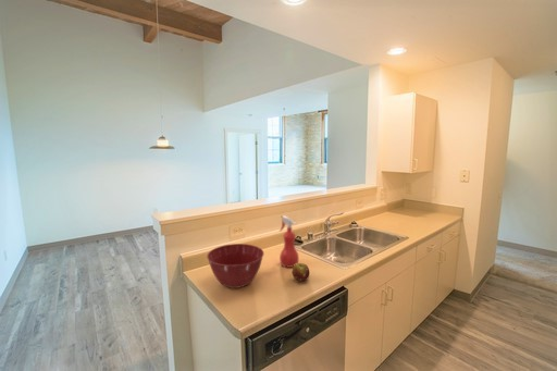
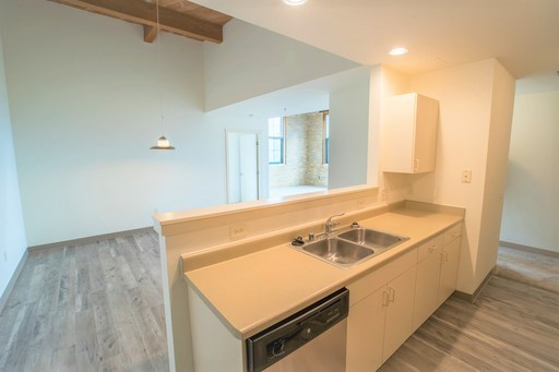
- fruit (300, 272)
- mixing bowl (236, 267)
- spray bottle (287, 240)
